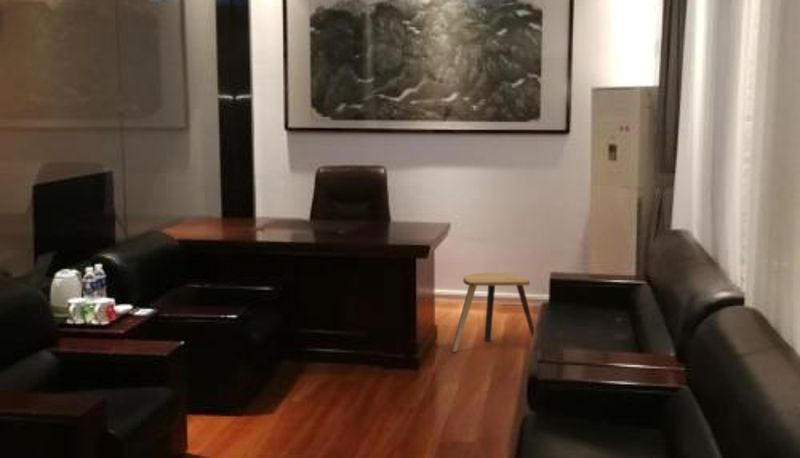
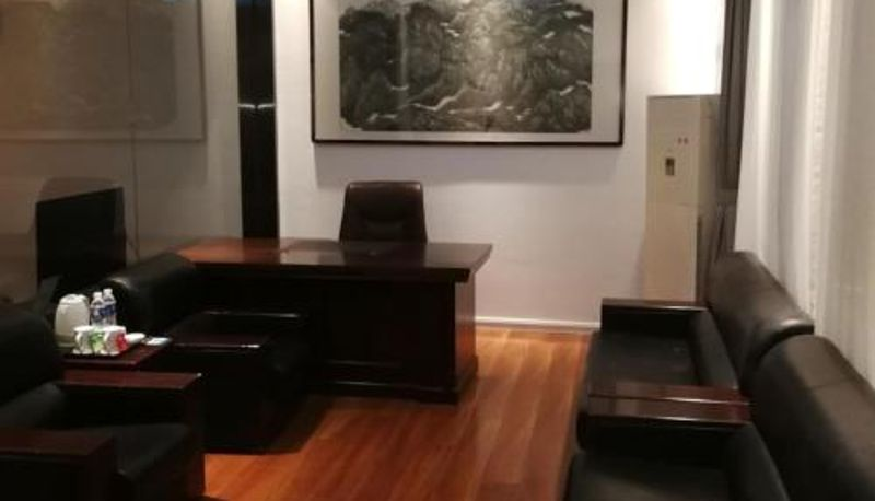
- stool (492, 312)
